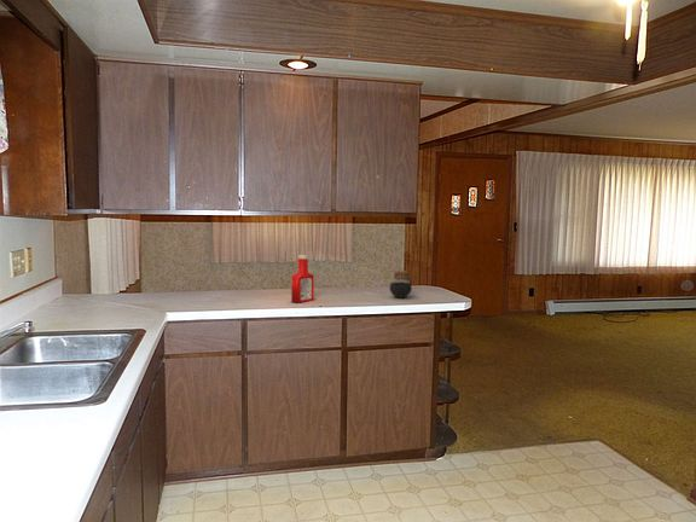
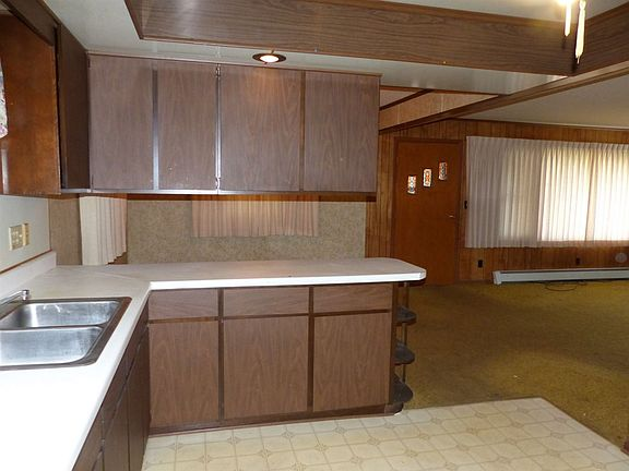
- jar (401, 284)
- soap bottle (302, 278)
